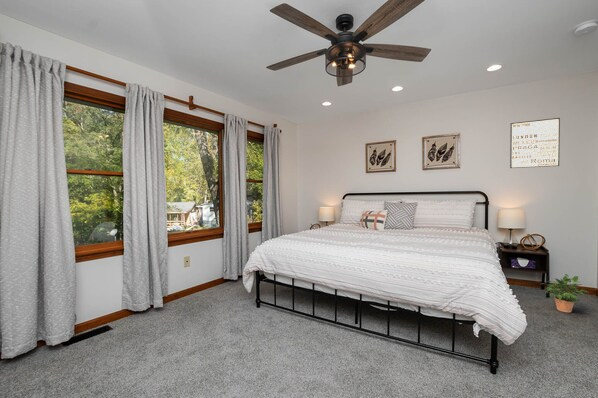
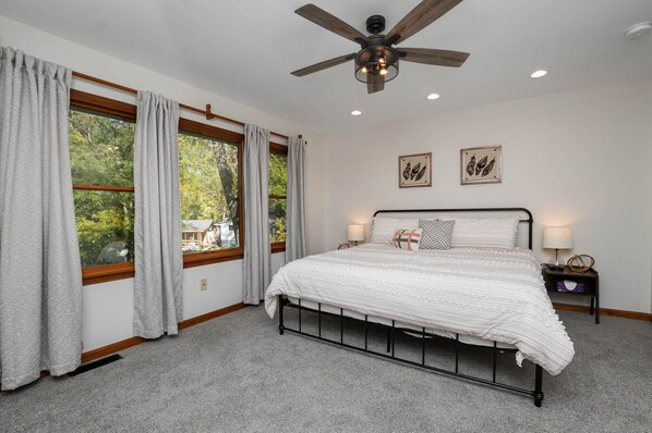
- wall art (533, 144)
- potted plant (560, 291)
